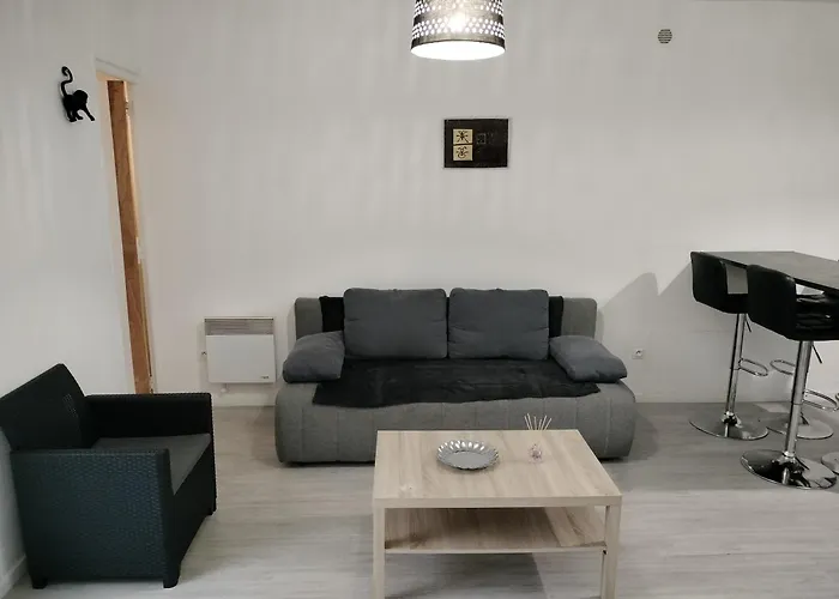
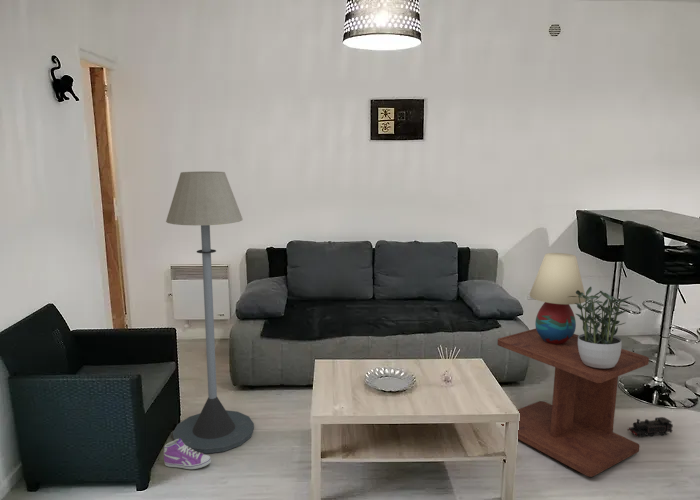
+ potted plant (599, 325)
+ side table (566, 394)
+ table lamp (557, 297)
+ toy train (650, 426)
+ sneaker (186, 452)
+ floor lamp (208, 308)
